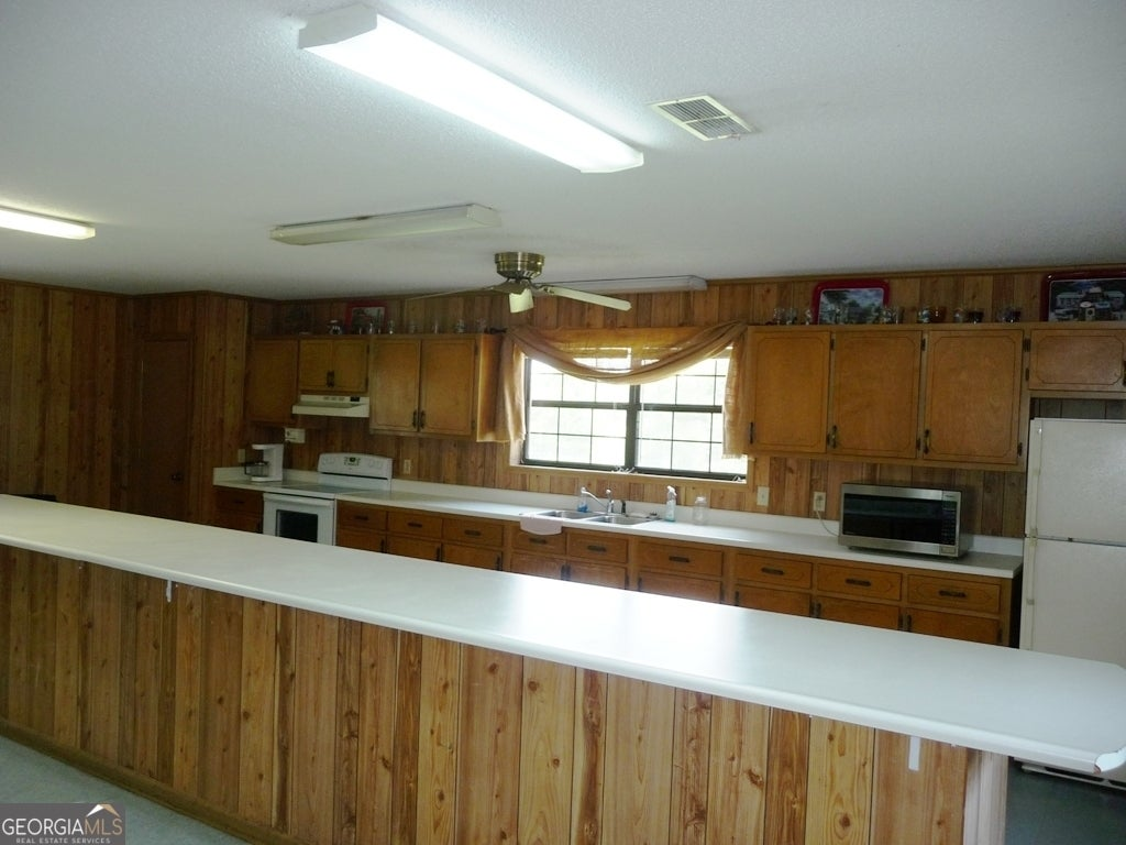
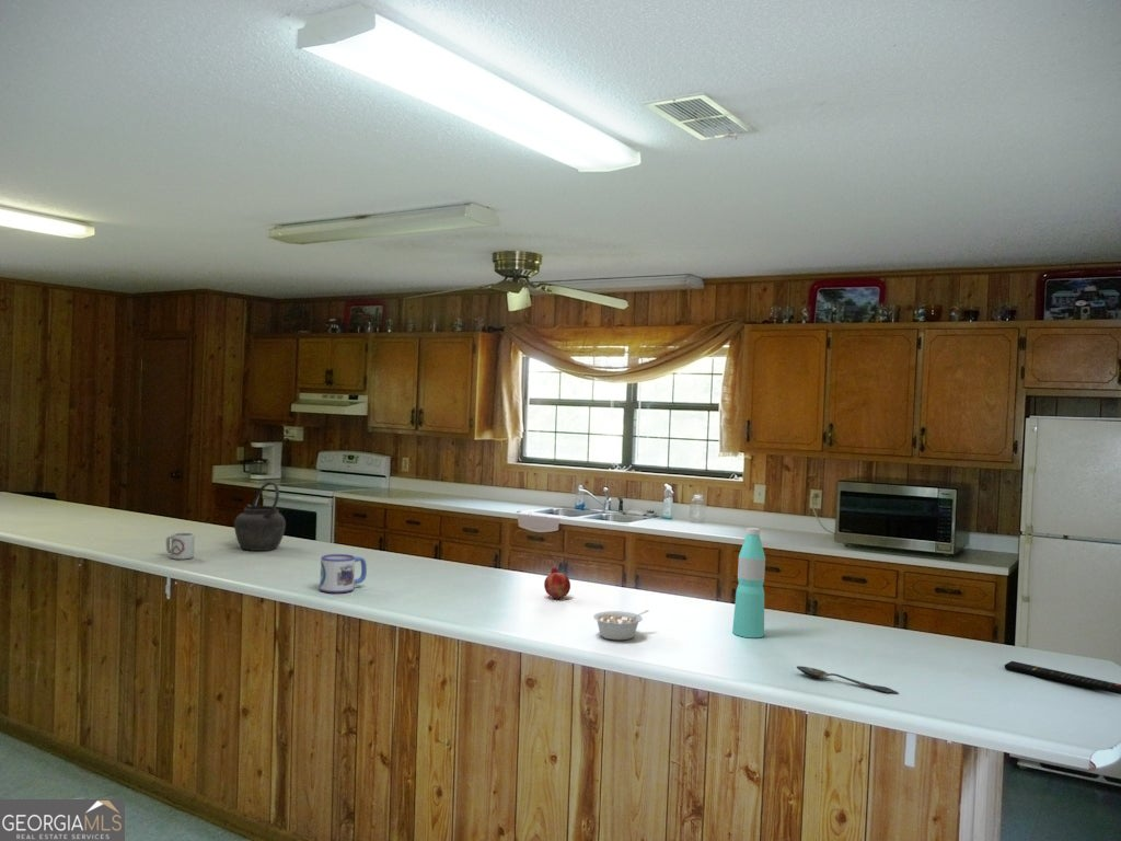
+ mug (344, 572)
+ kettle (259, 514)
+ cup (178, 545)
+ fruit (557, 583)
+ water bottle (750, 580)
+ legume (617, 623)
+ spoon (846, 679)
+ remote control (1063, 678)
